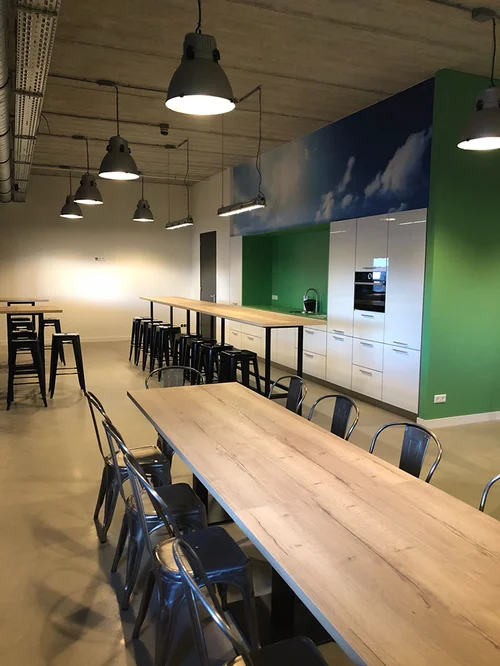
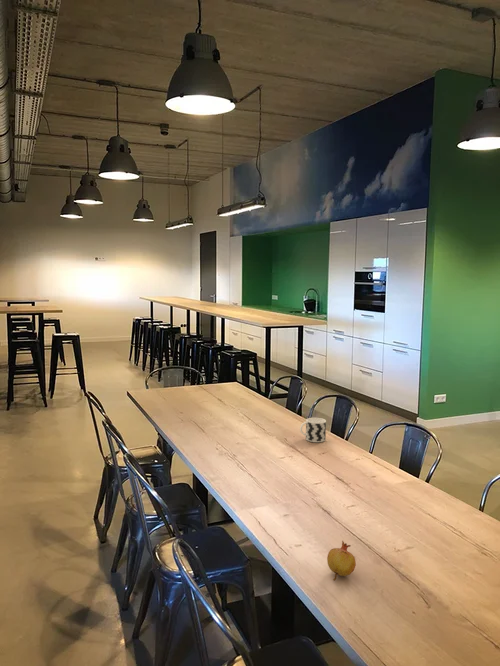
+ fruit (340, 559)
+ cup (312, 430)
